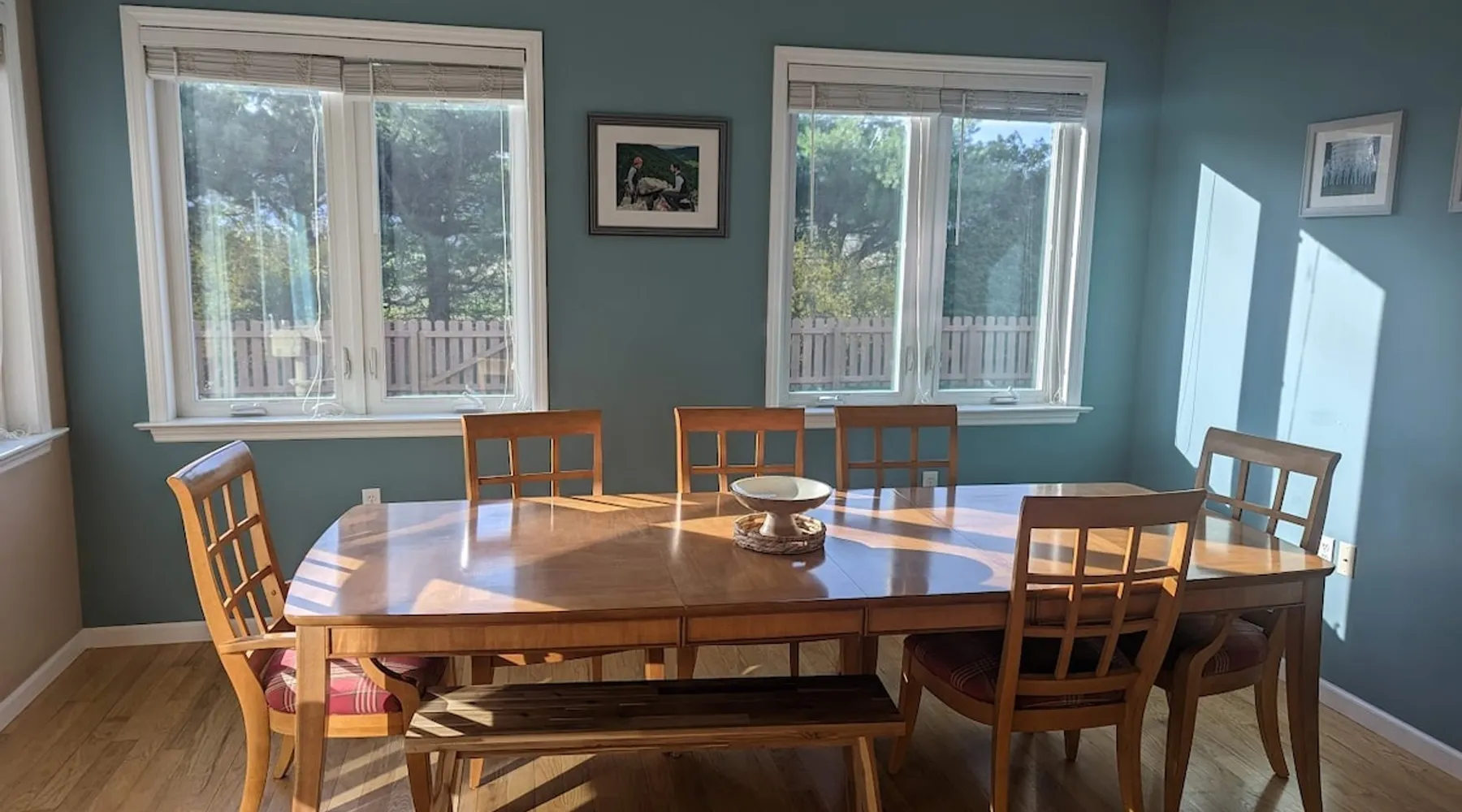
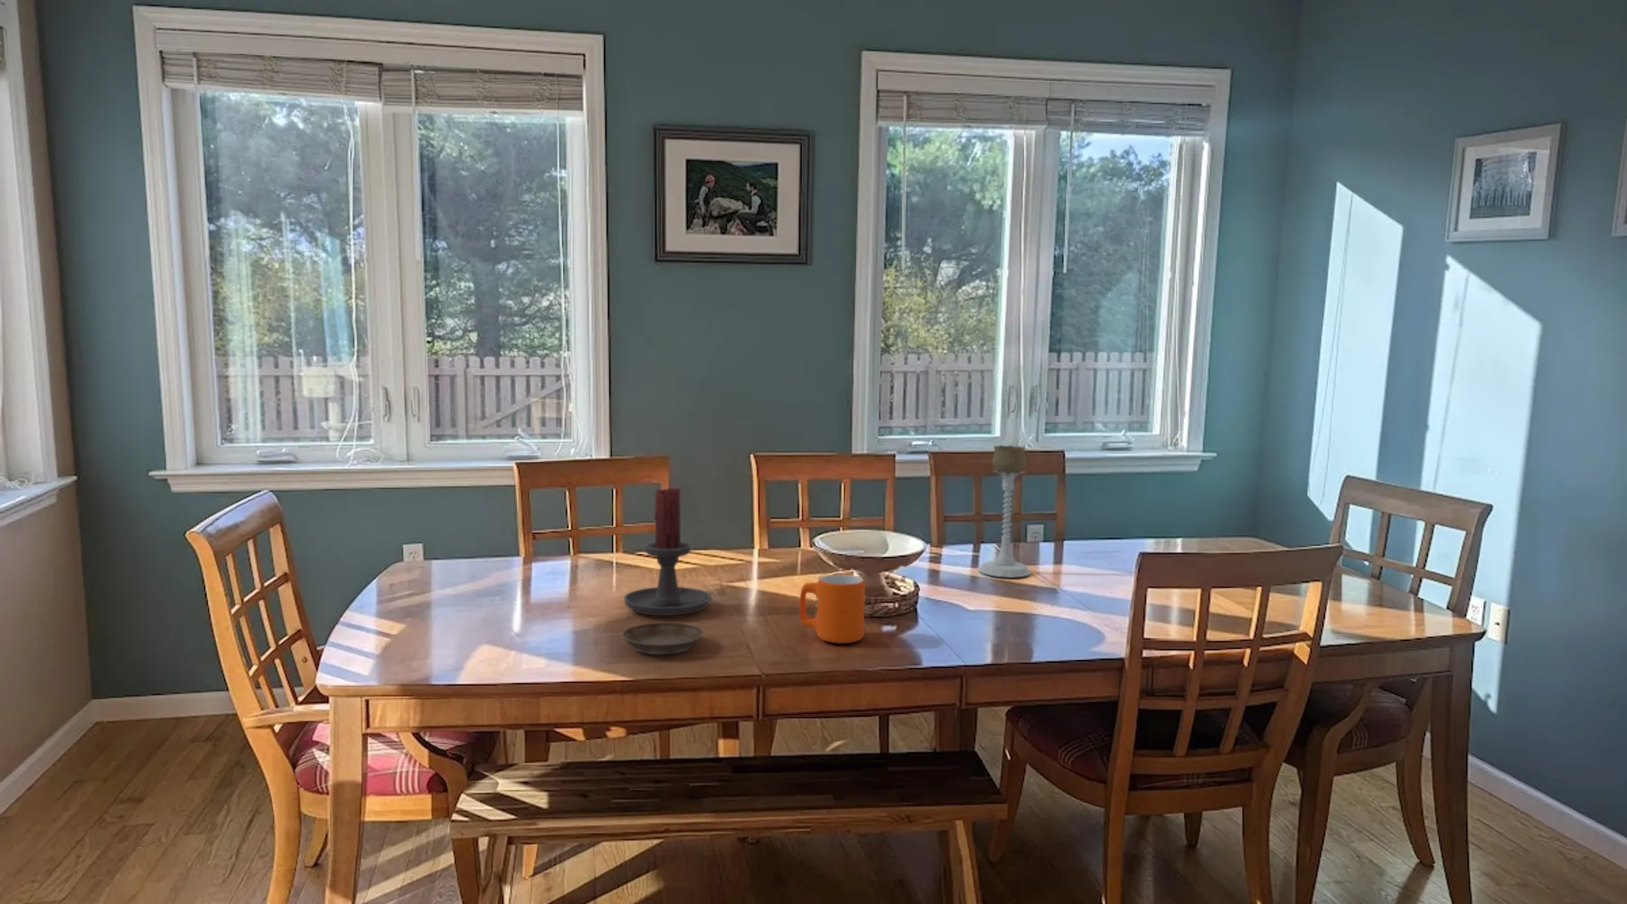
+ mug (832, 608)
+ candle holder (668, 544)
+ saucer (662, 639)
+ candle holder (1007, 509)
